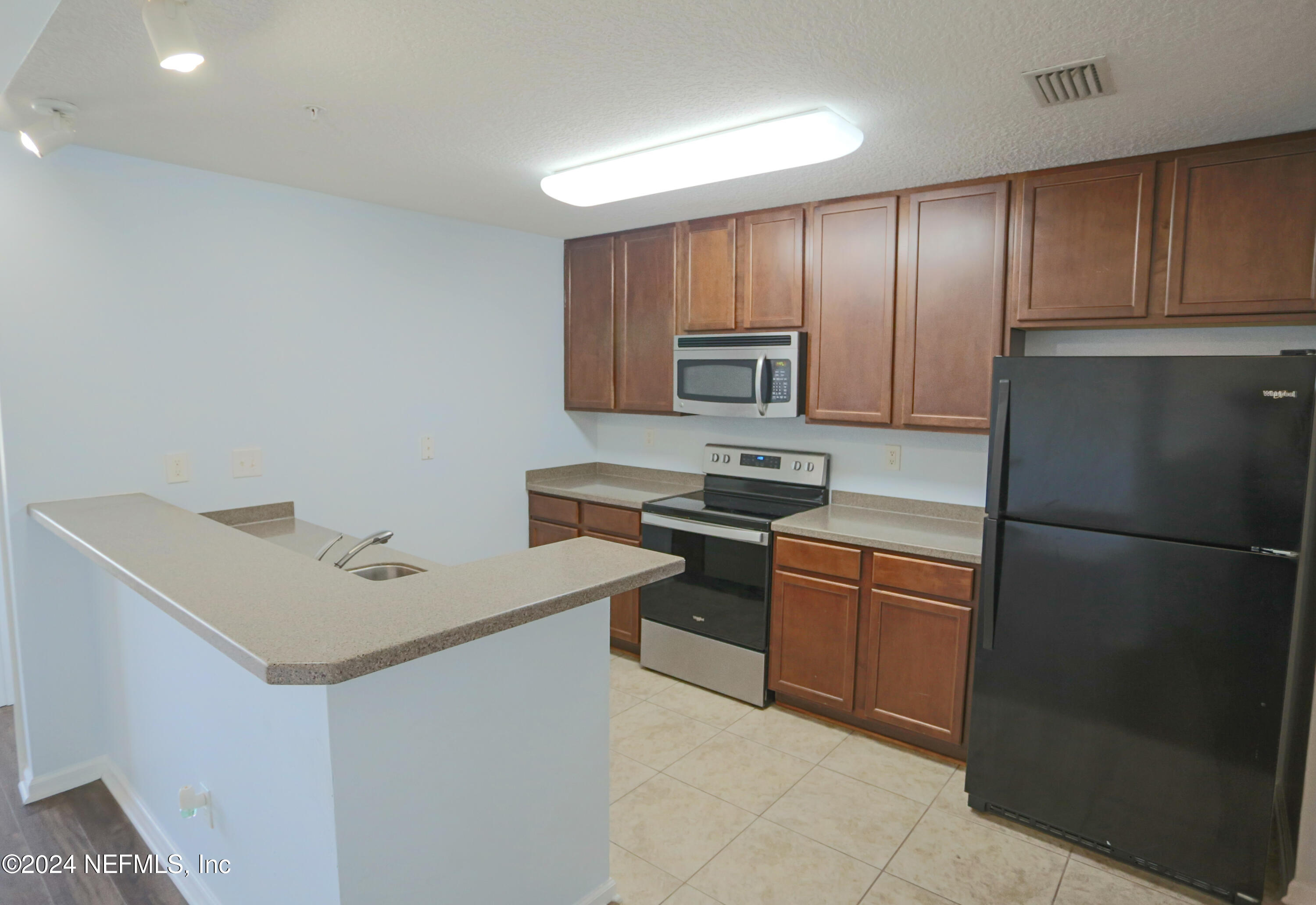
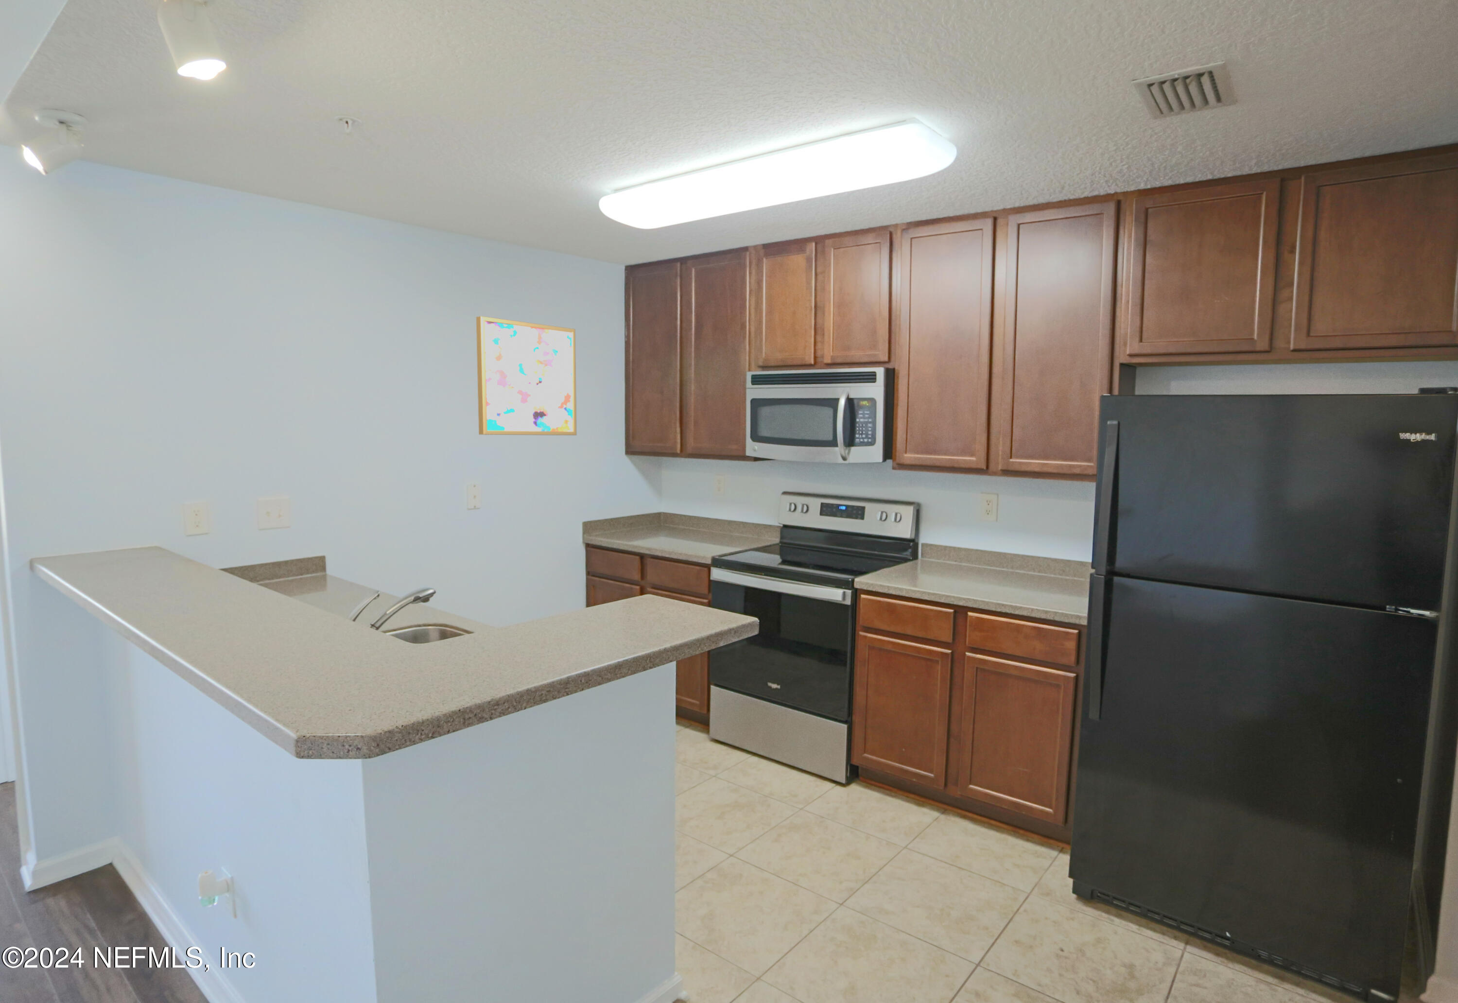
+ wall art (528, 379)
